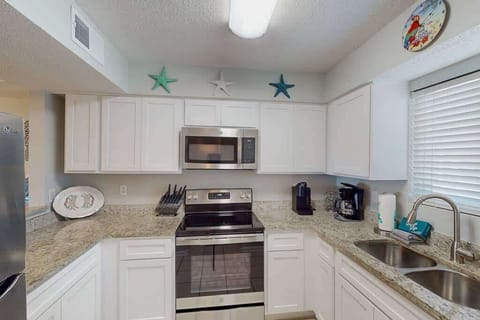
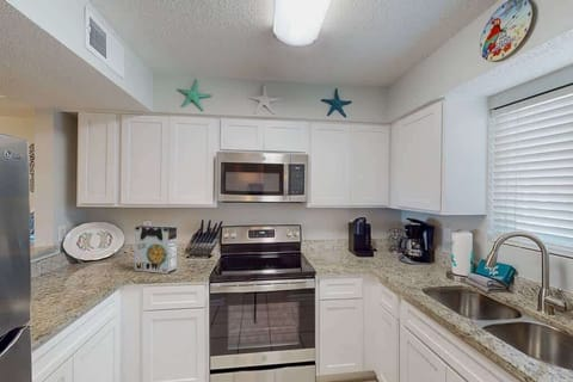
+ cereal box (155, 248)
